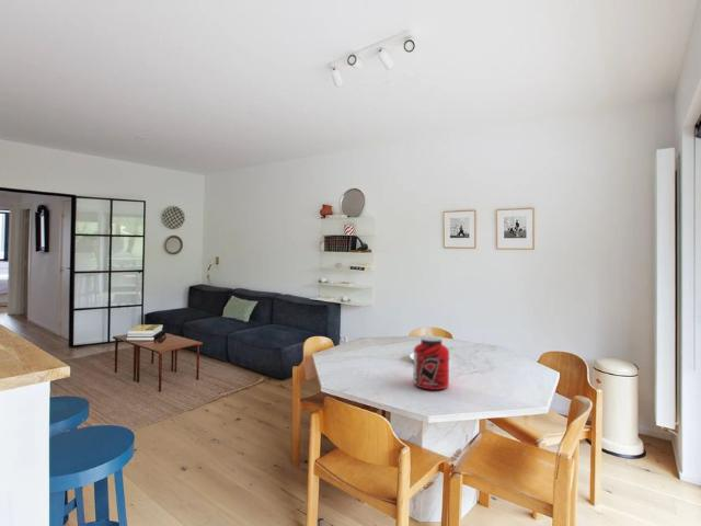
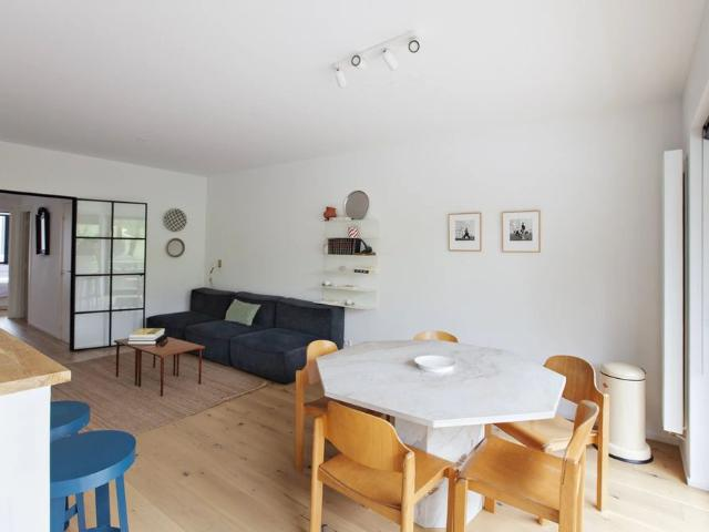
- protein powder (430, 362)
